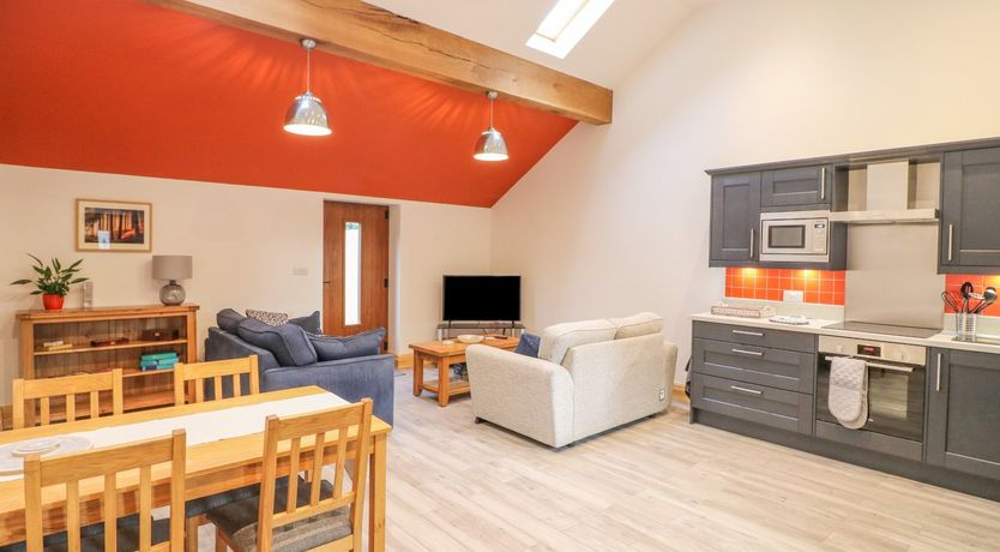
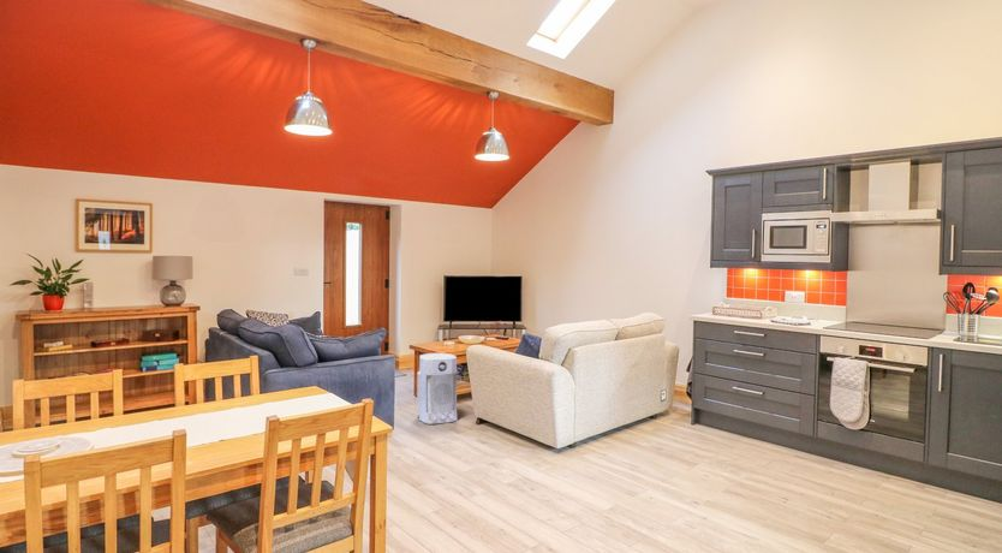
+ air purifier (436, 386)
